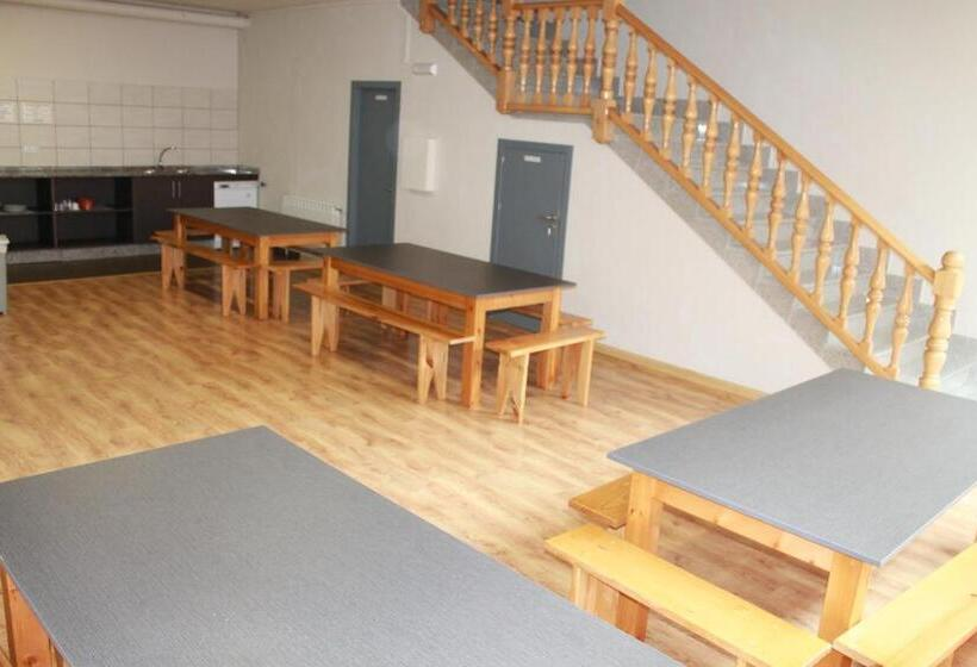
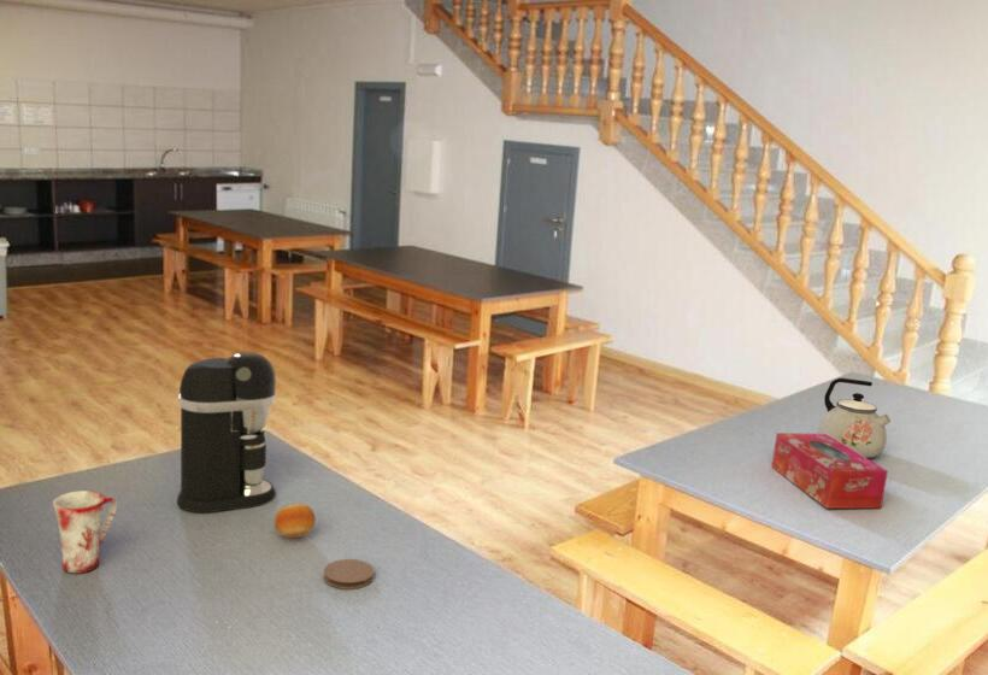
+ coffee maker (228, 427)
+ coaster (348, 573)
+ mug (88, 528)
+ fruit (294, 520)
+ tissue box (825, 468)
+ kettle (855, 416)
